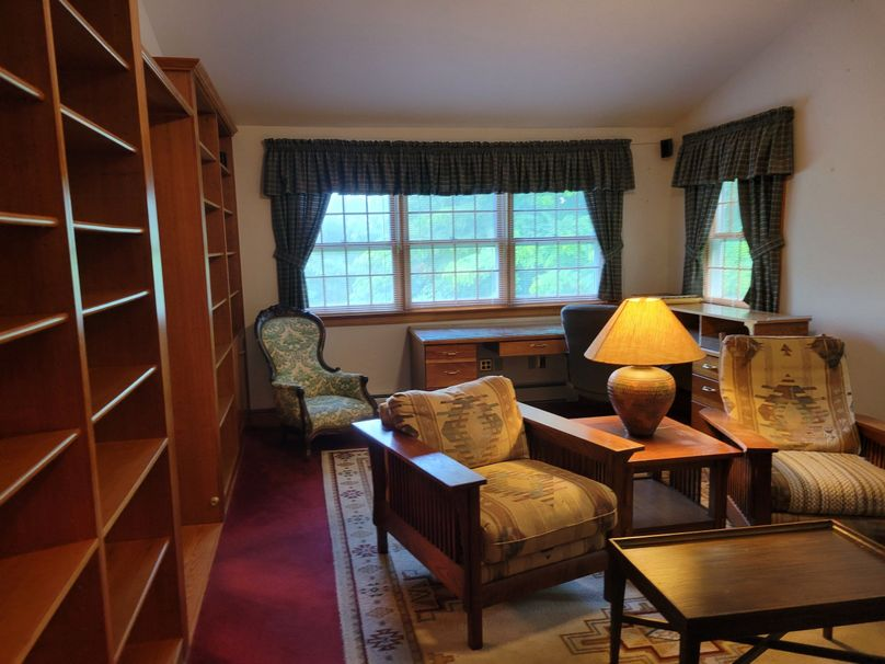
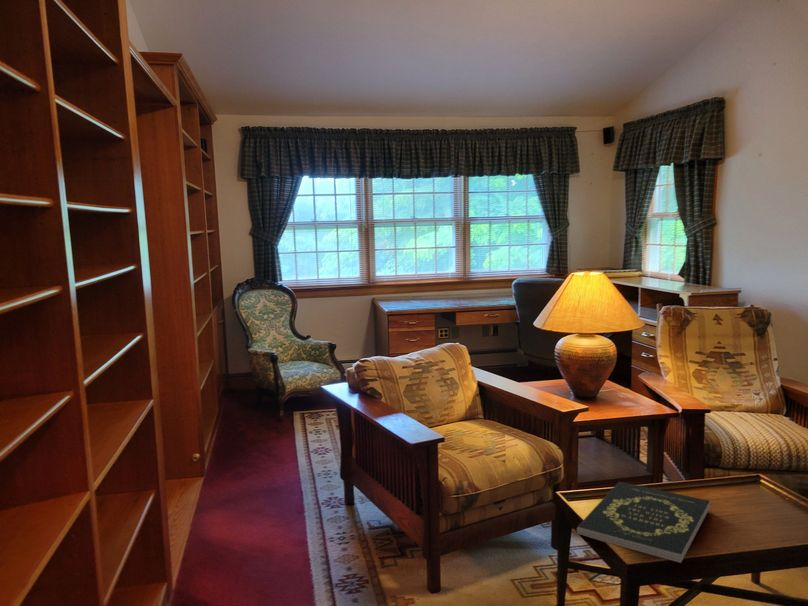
+ book (645, 516)
